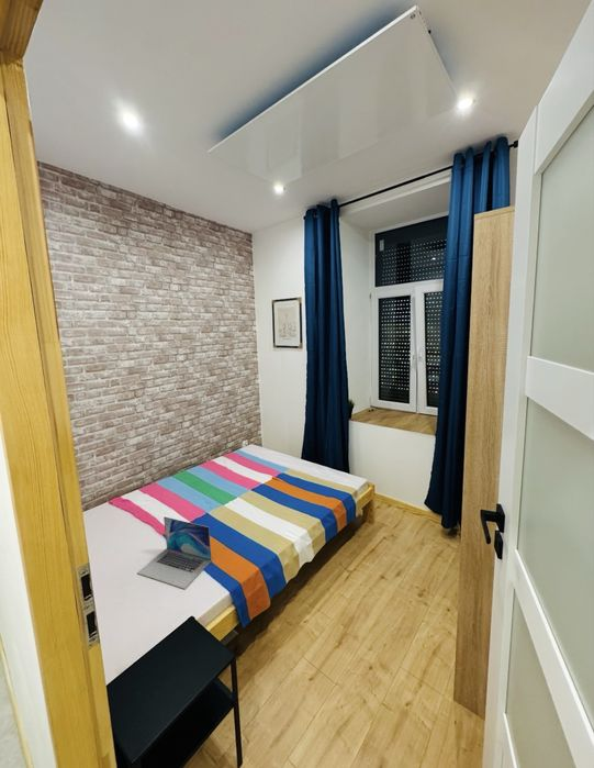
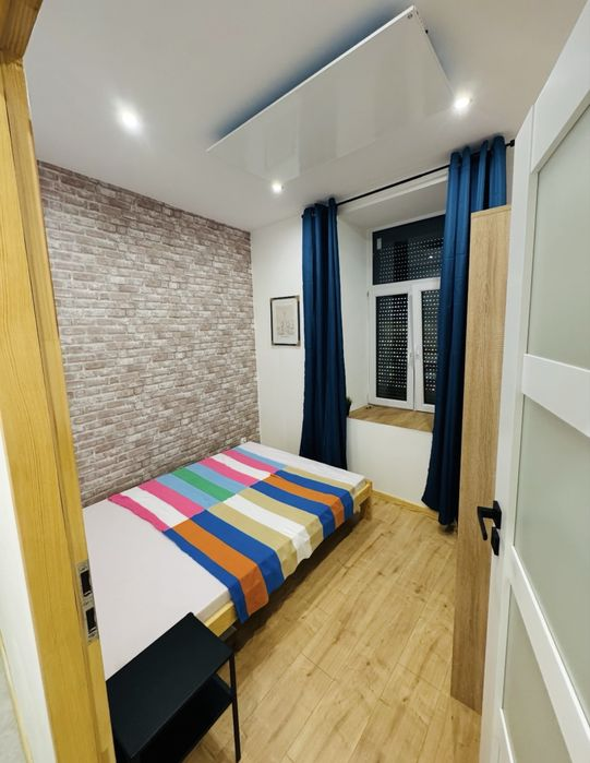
- laptop (173, 549)
